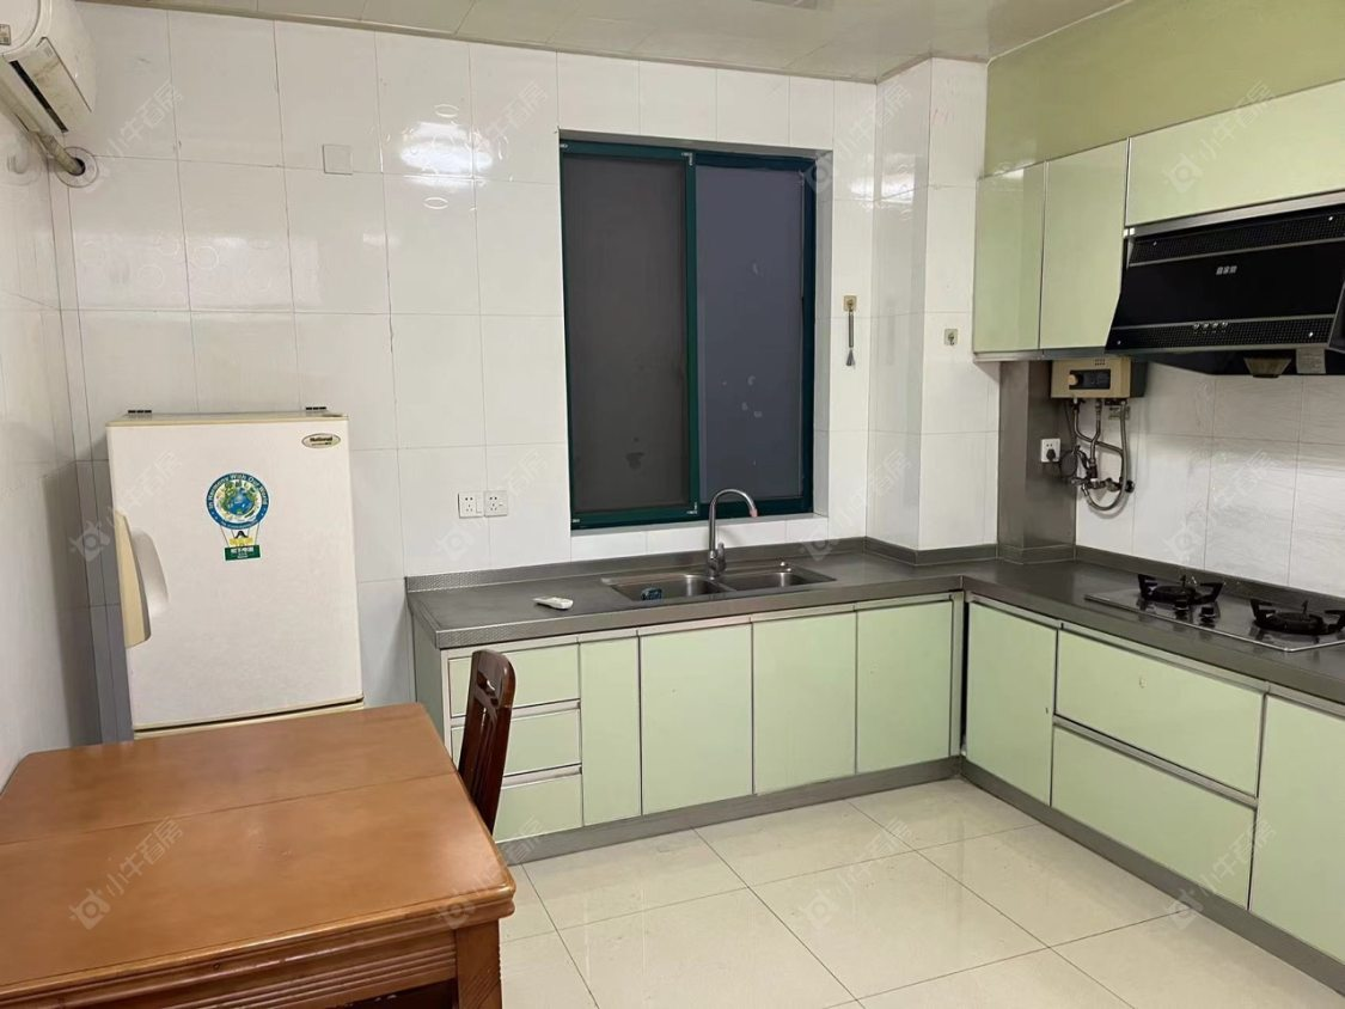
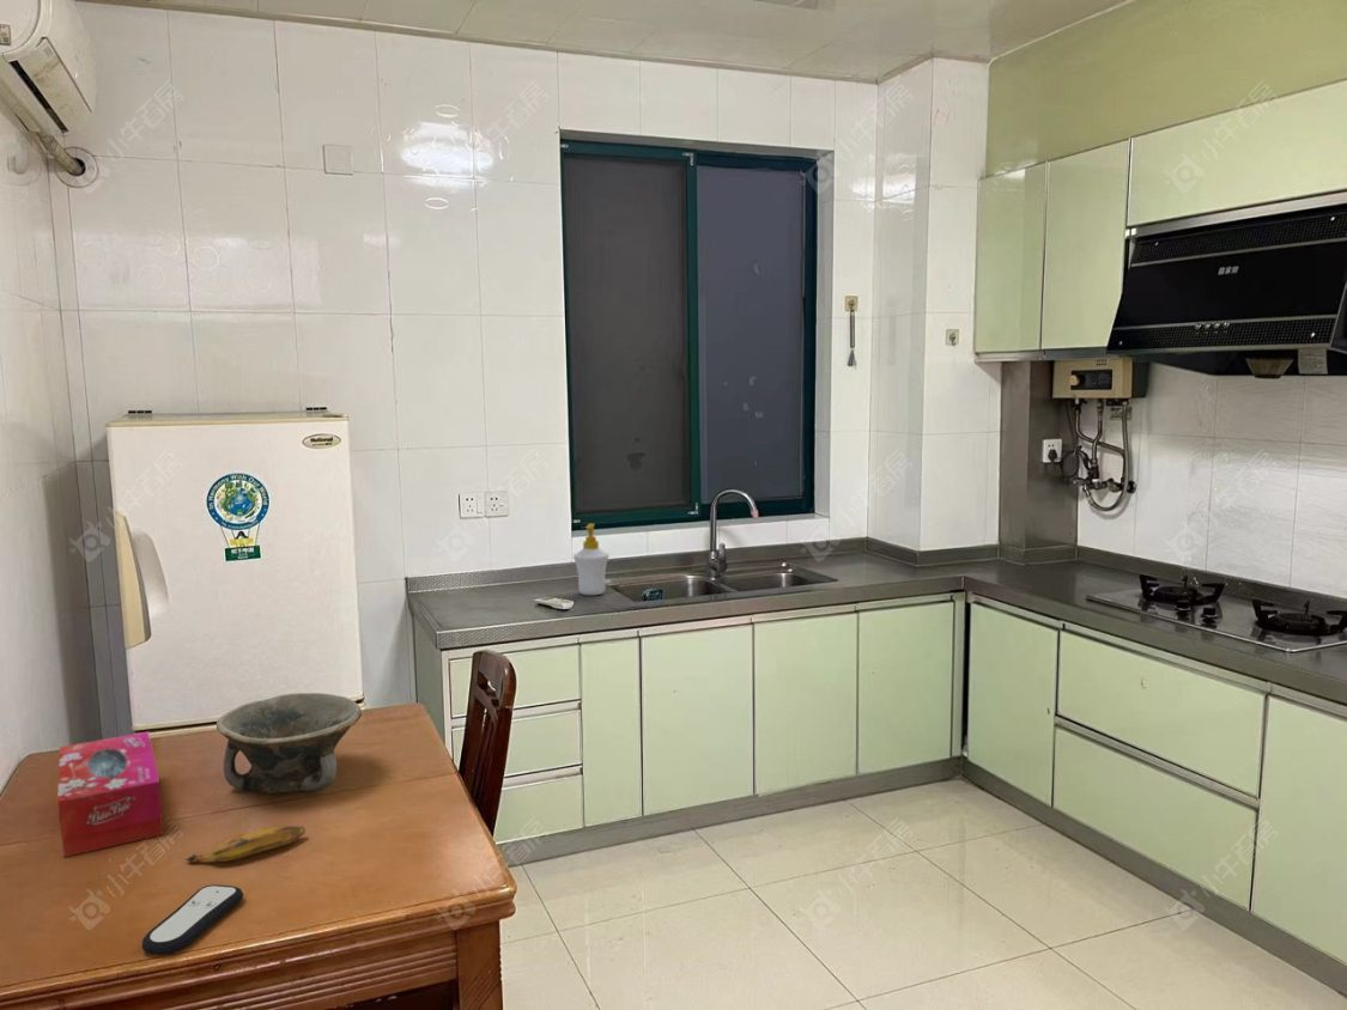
+ remote control (192, 917)
+ soap bottle (590, 559)
+ bowl (292, 748)
+ tissue box (109, 789)
+ banana (247, 842)
